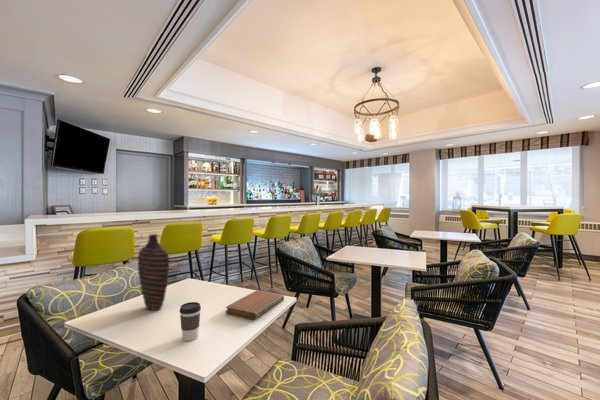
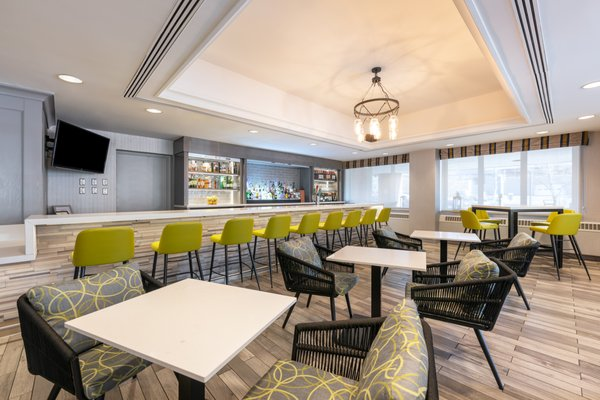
- coffee cup (190, 321)
- notebook (256, 303)
- decorative vase (153, 271)
